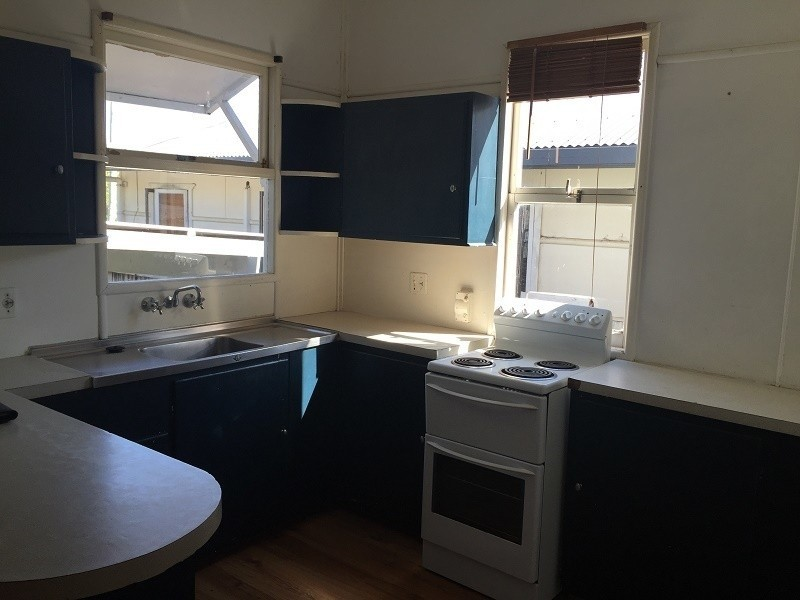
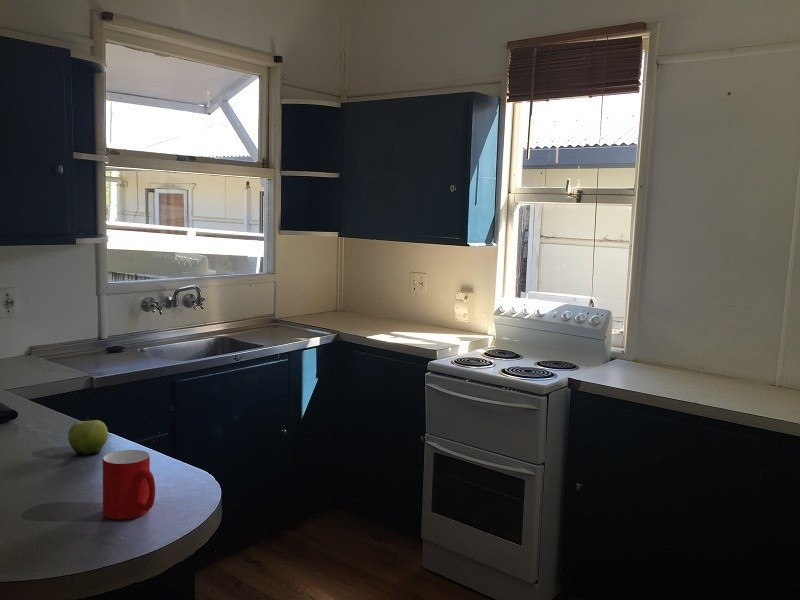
+ fruit (88, 435)
+ cup (132, 485)
